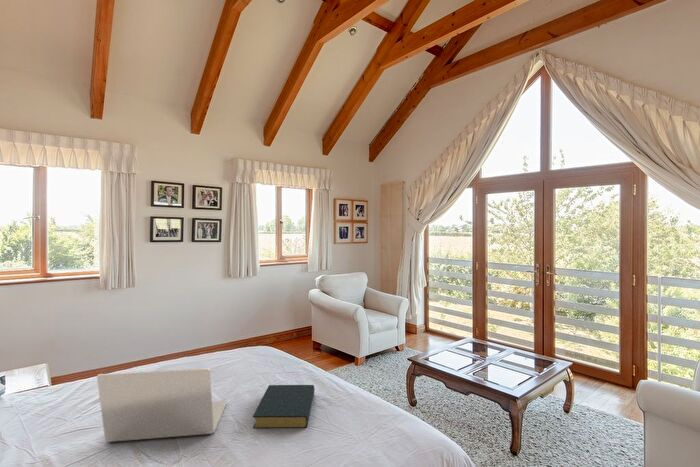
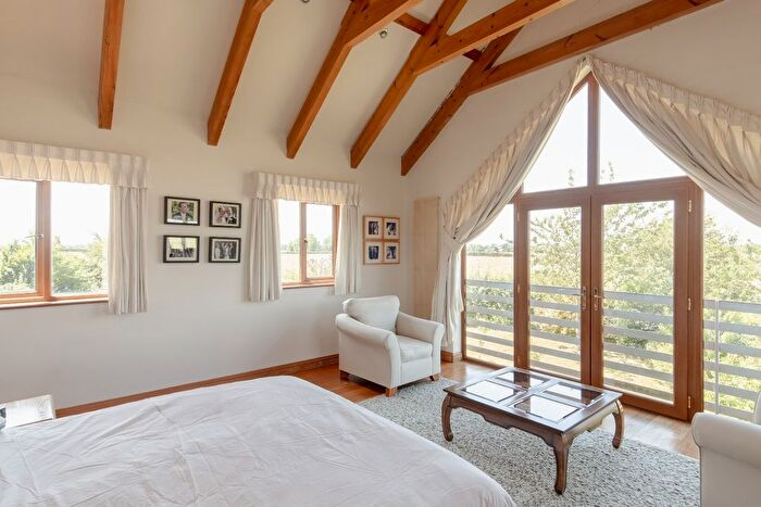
- laptop (170, 390)
- hardback book (286, 404)
